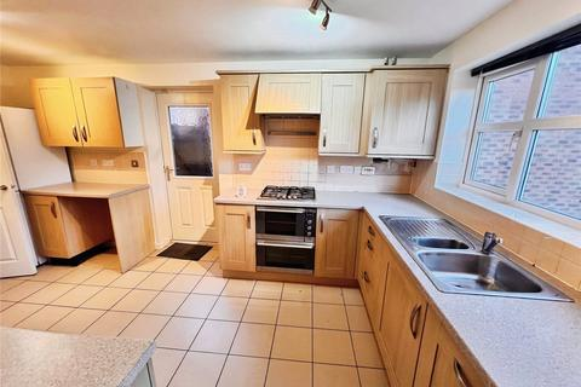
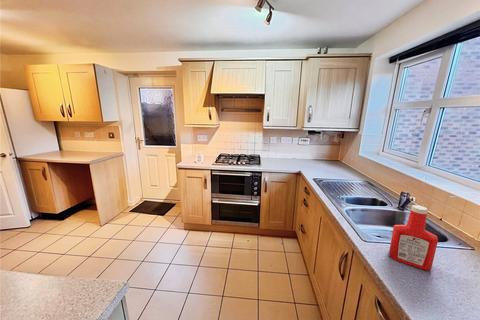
+ soap bottle (414, 234)
